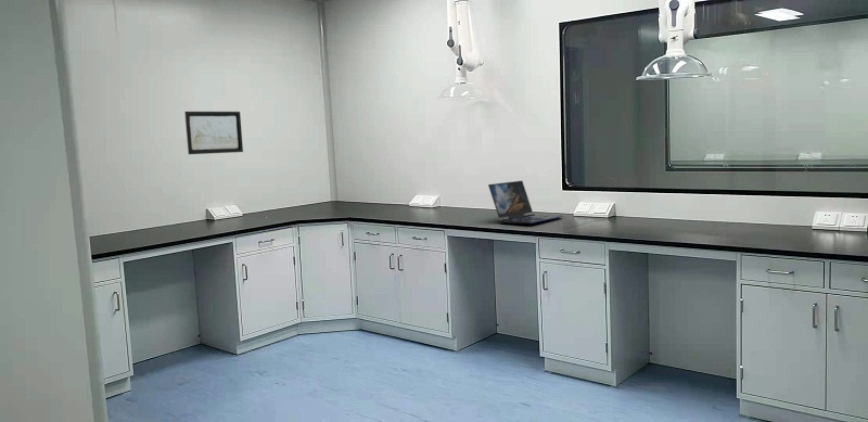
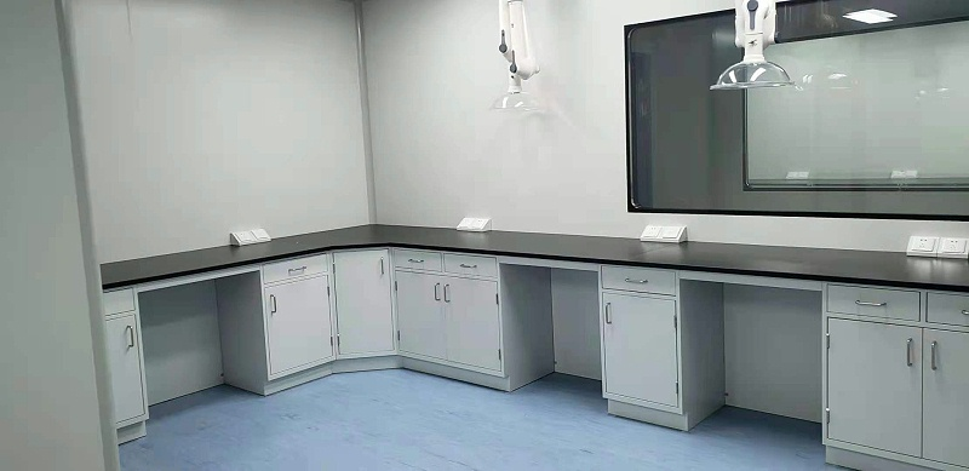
- wall art (215, 132)
- laptop (525, 201)
